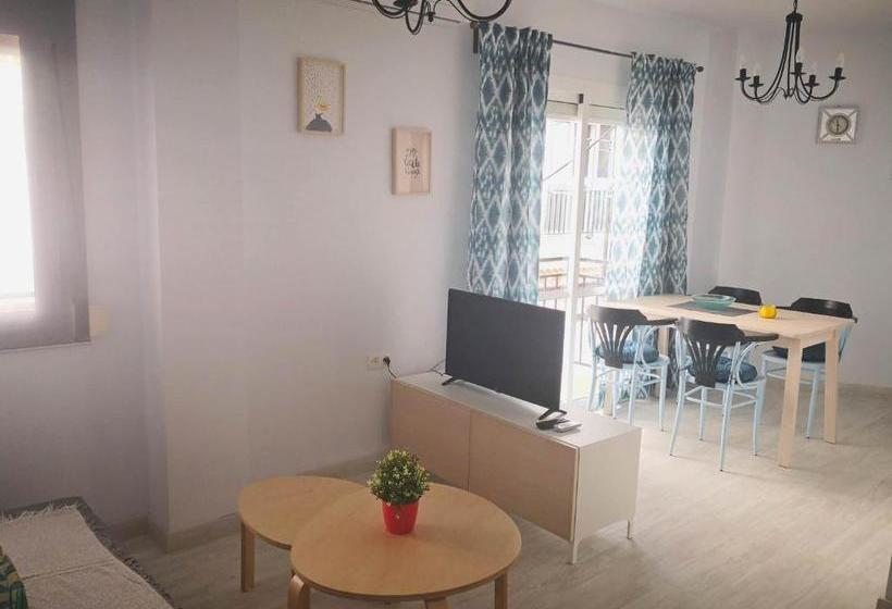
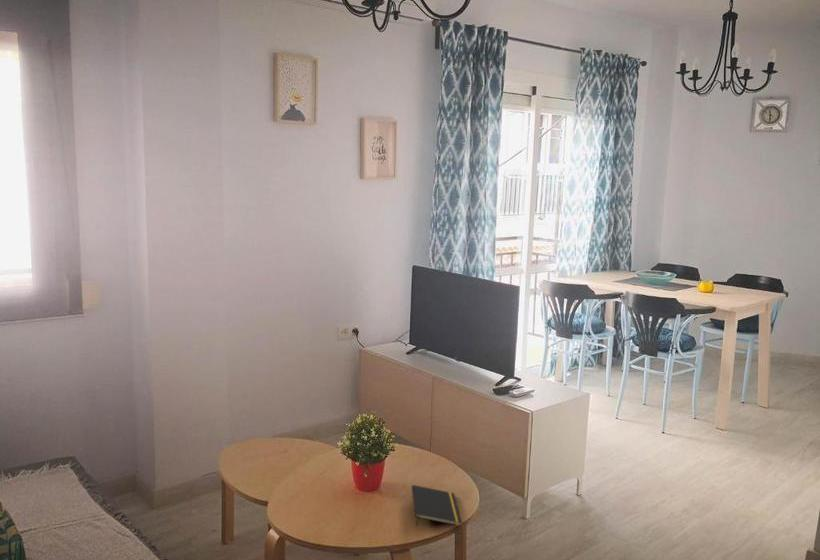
+ notepad (435, 504)
